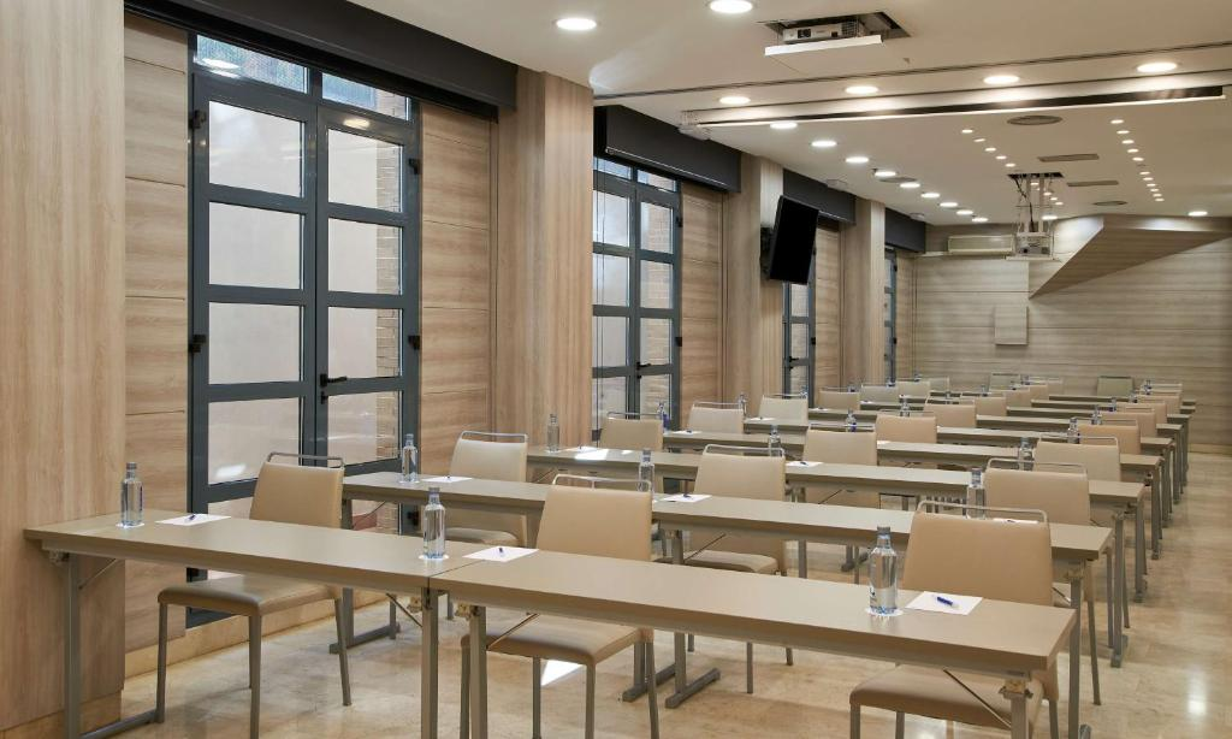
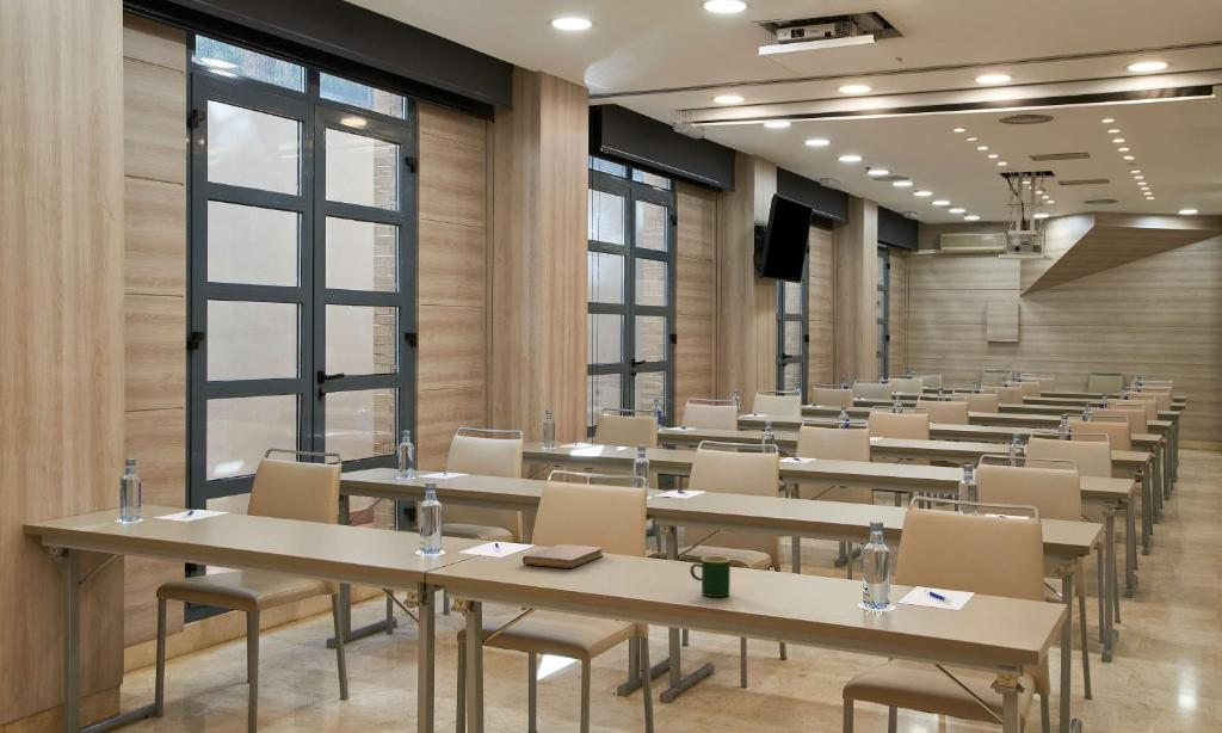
+ mug (709, 575)
+ notebook (563, 555)
